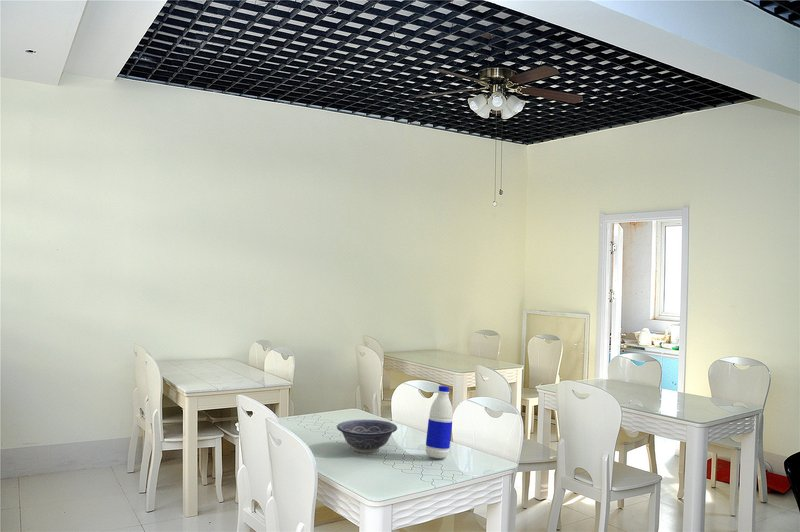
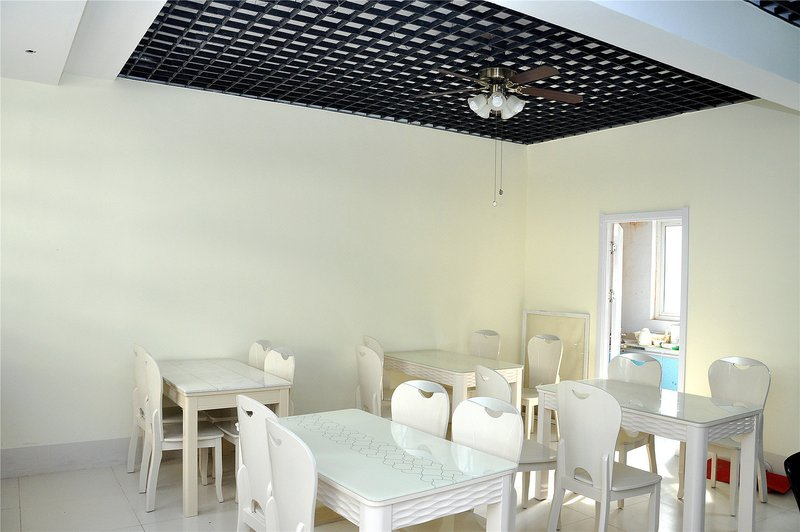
- water bottle (439, 421)
- decorative bowl (366, 437)
